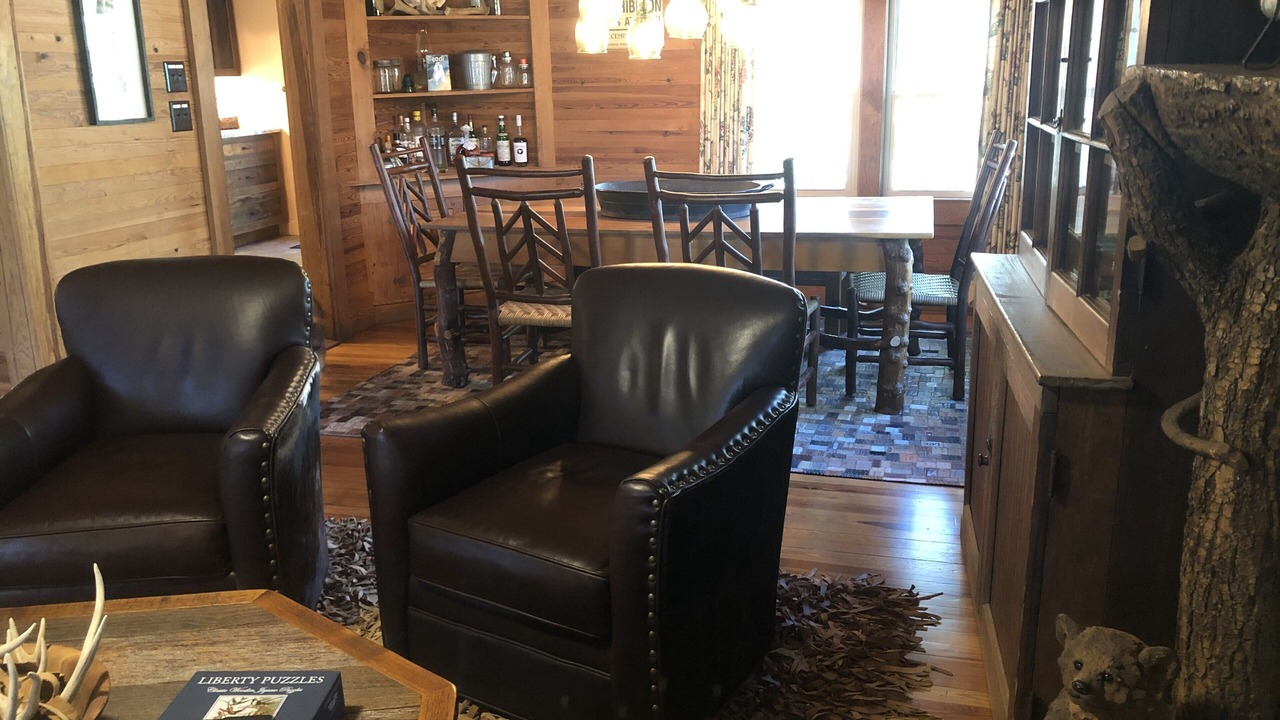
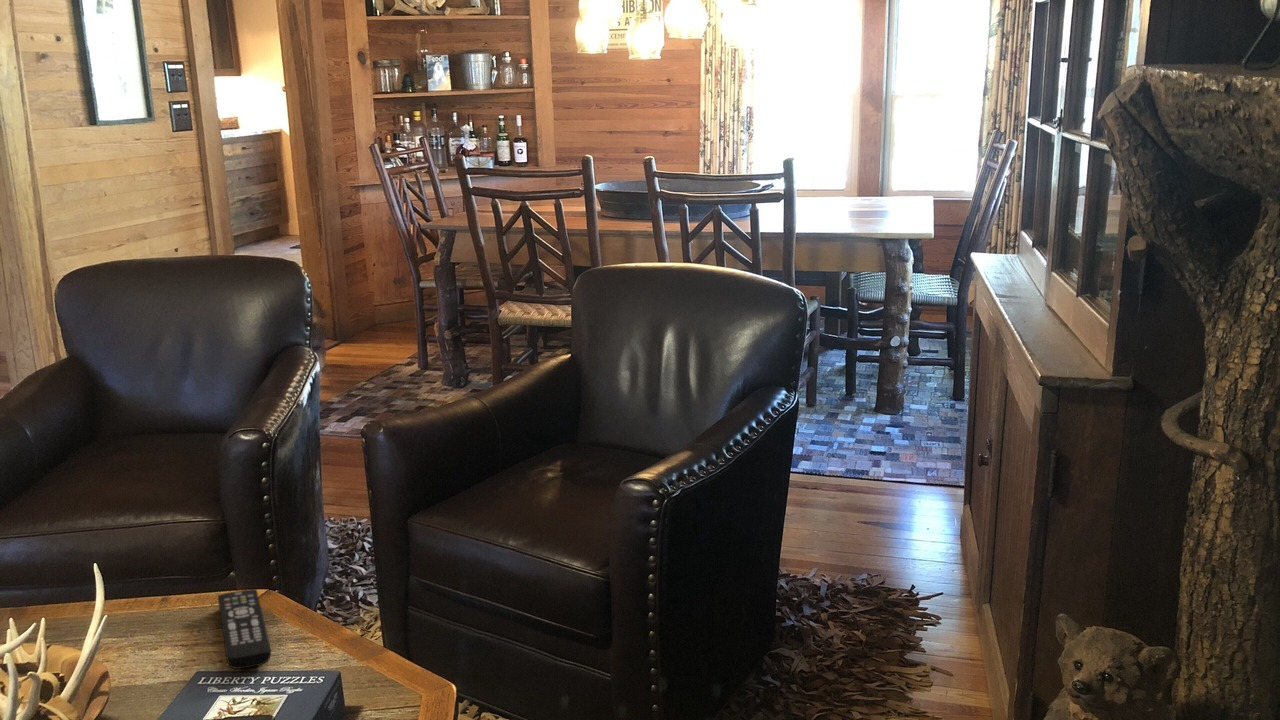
+ remote control (243, 626)
